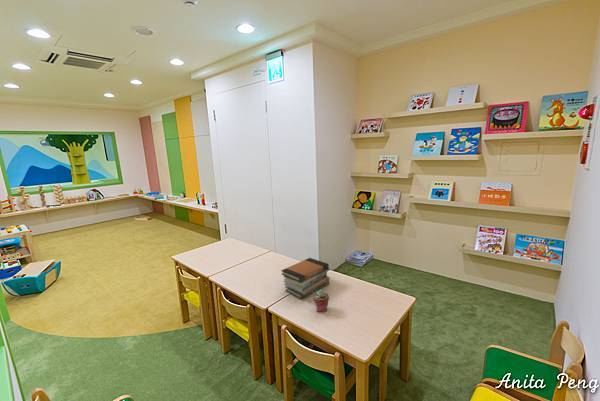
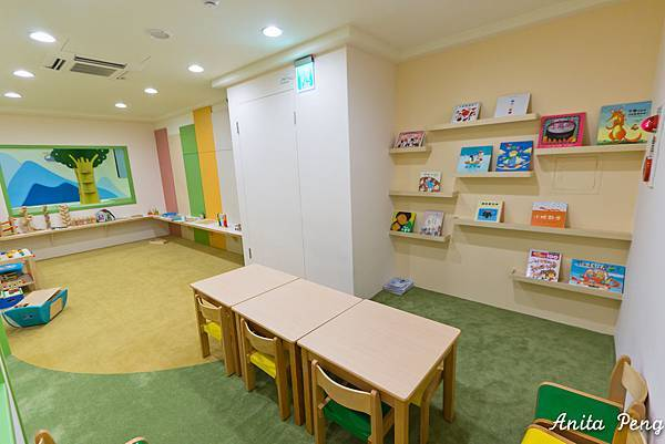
- book stack (306, 277)
- potted succulent (321, 299)
